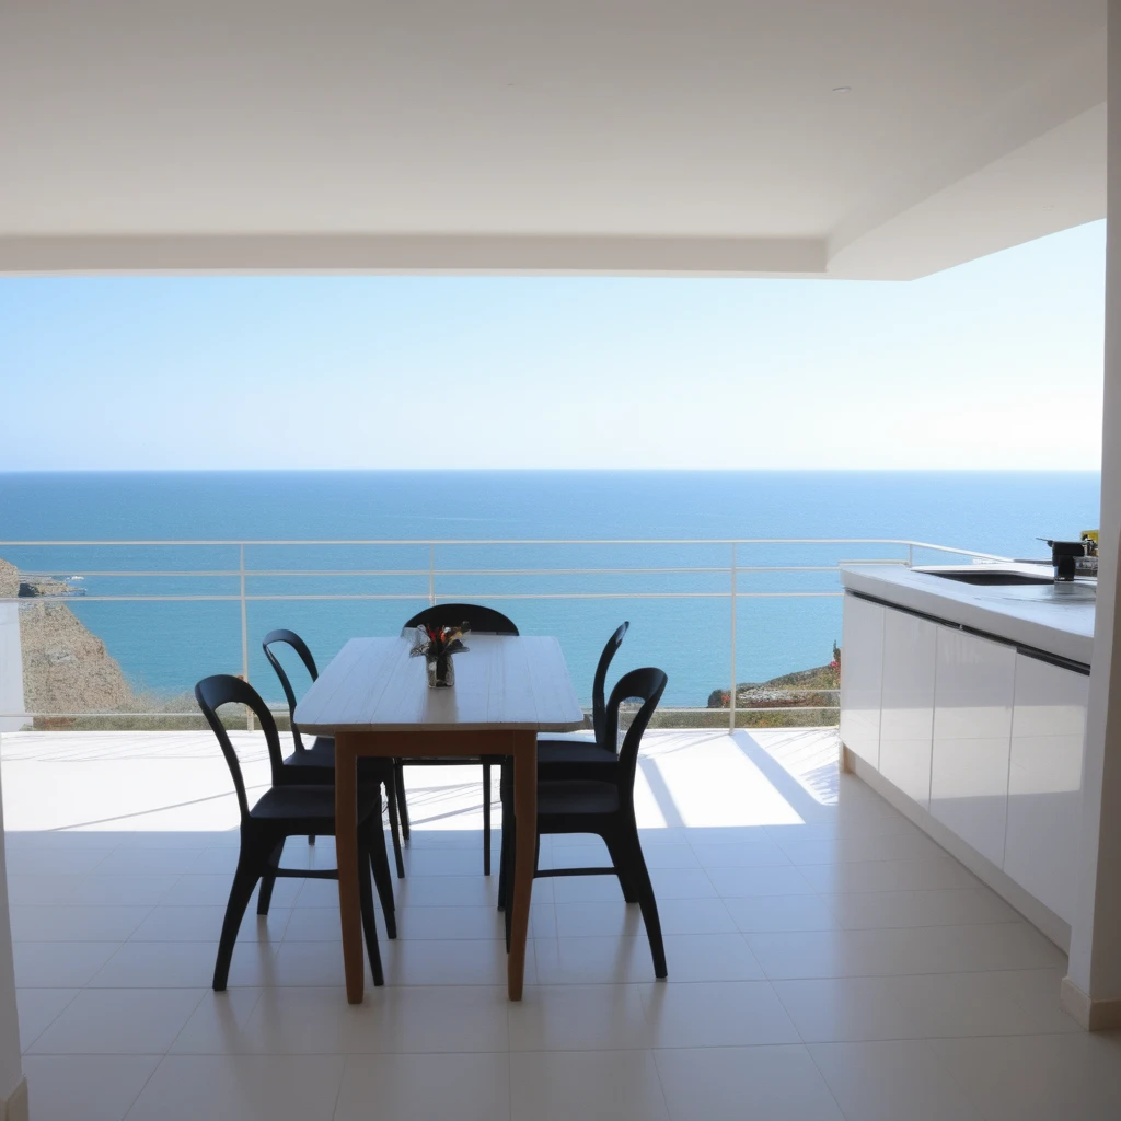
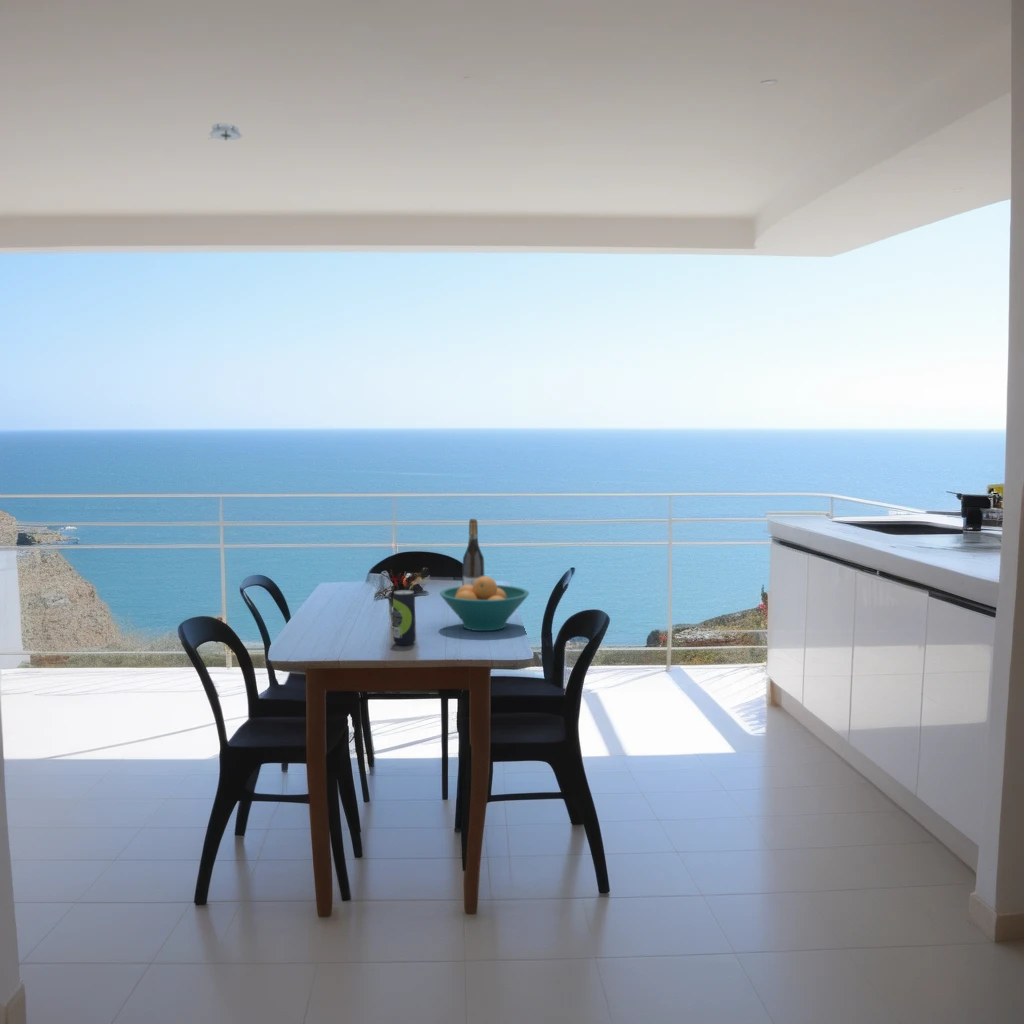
+ smoke detector (224, 131)
+ wine bottle (473, 559)
+ fruit bowl (484, 601)
+ beverage can (404, 617)
